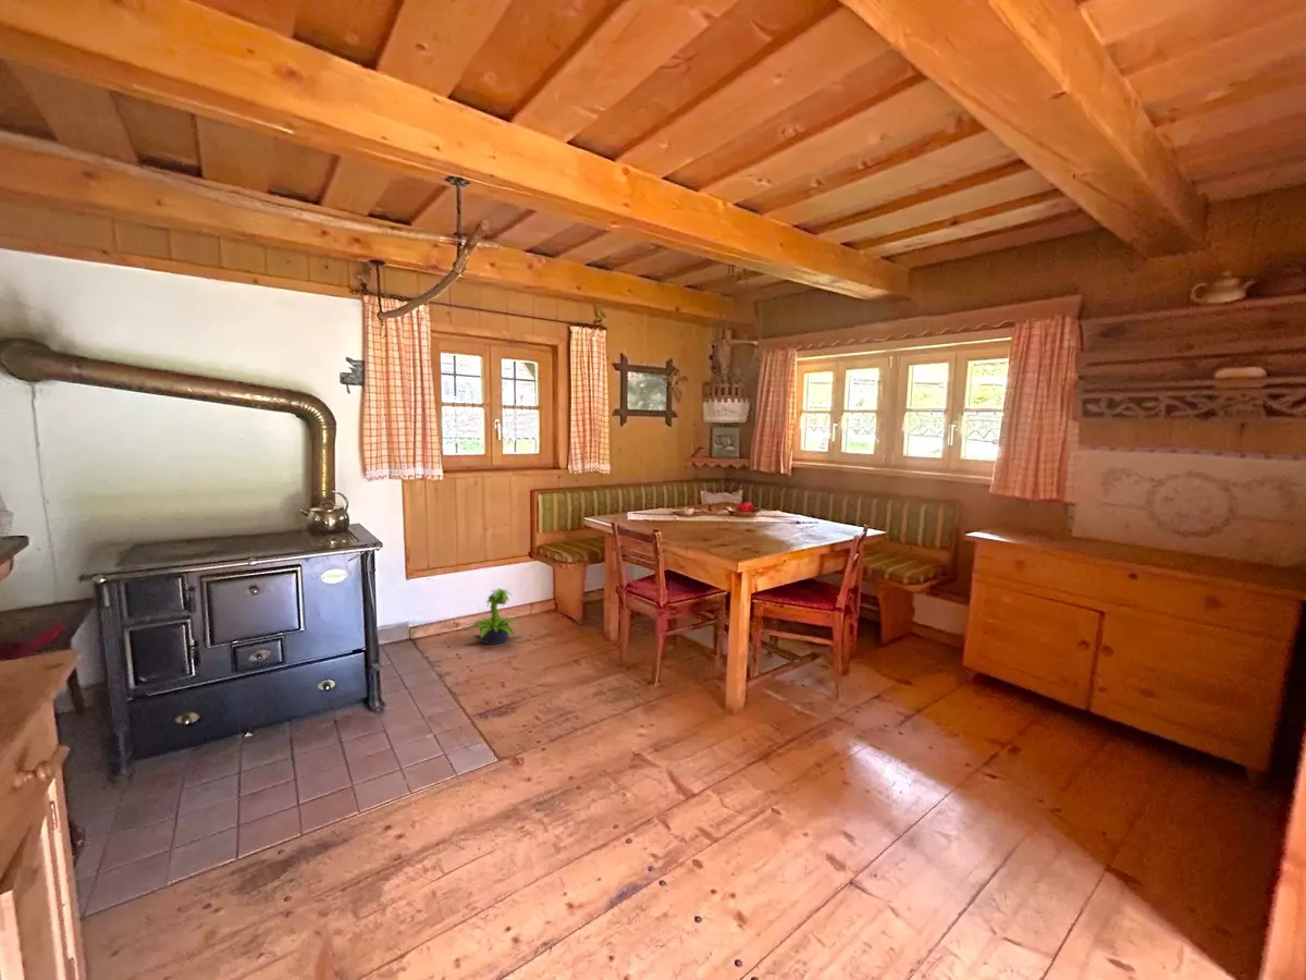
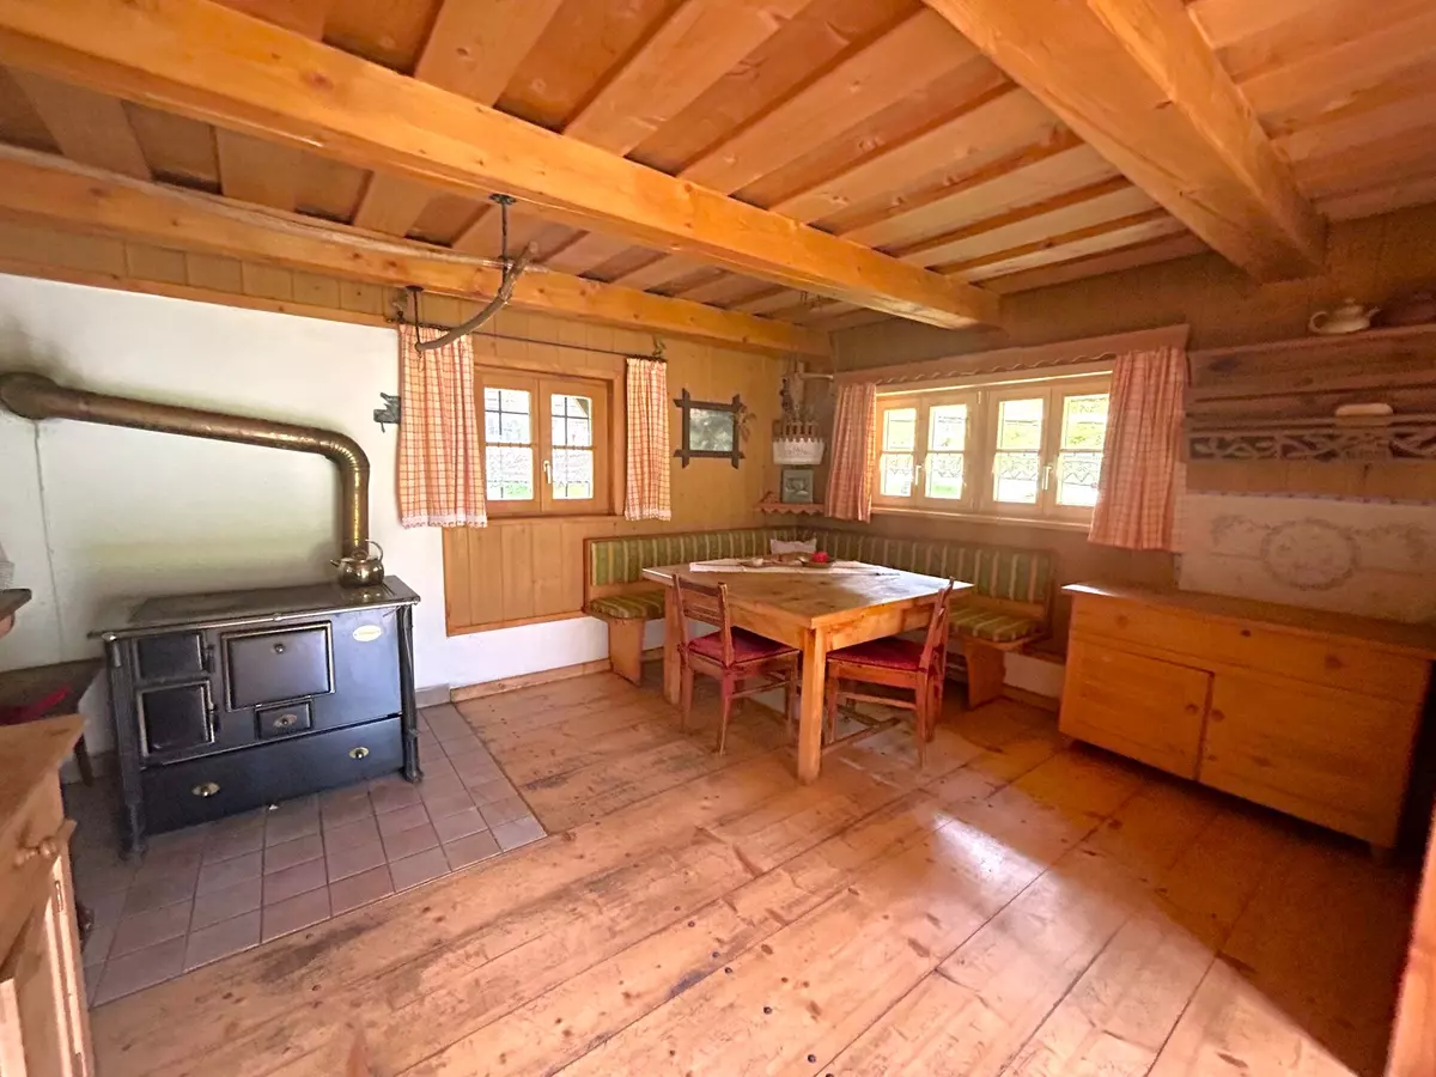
- potted plant (493, 614)
